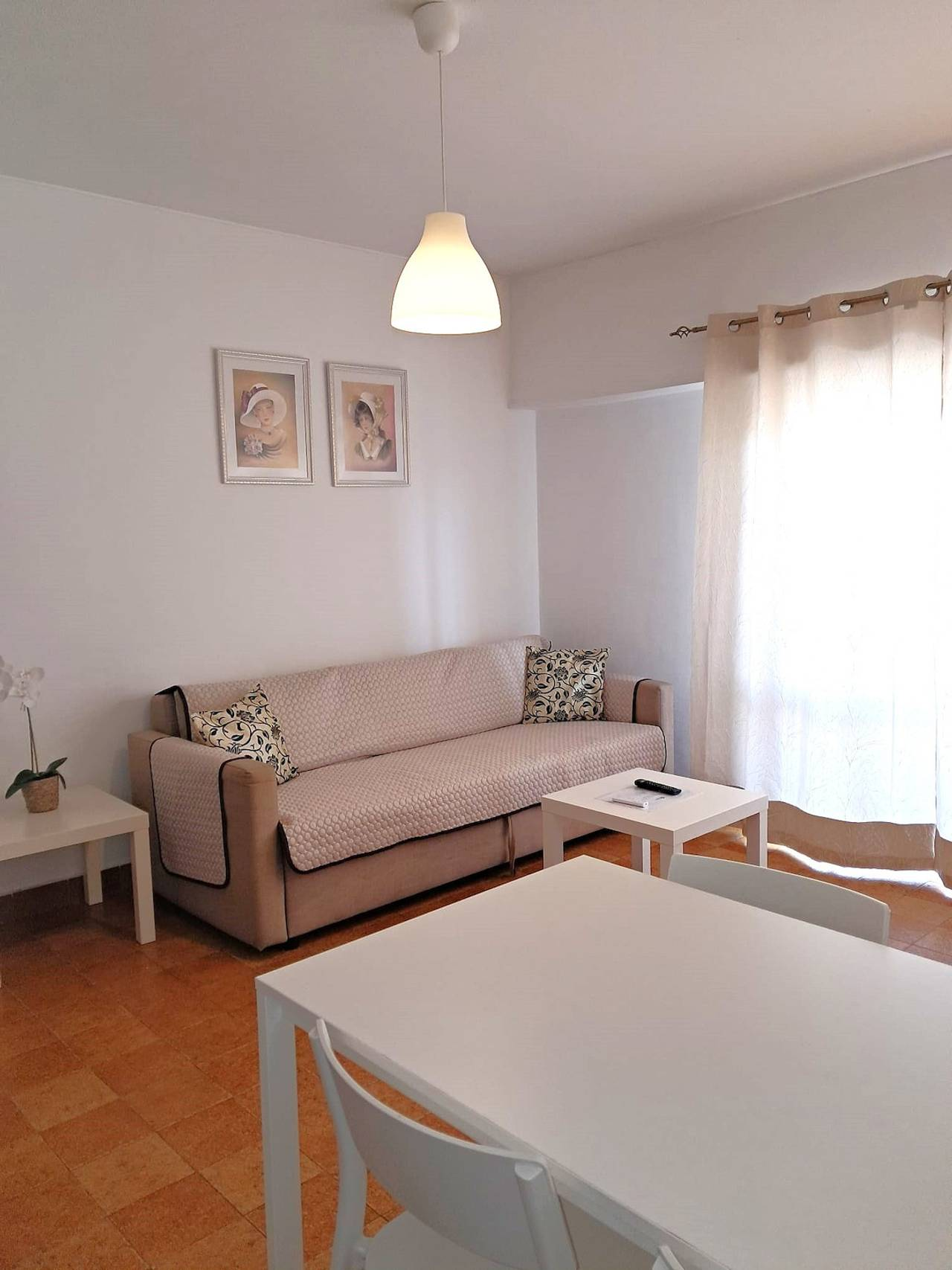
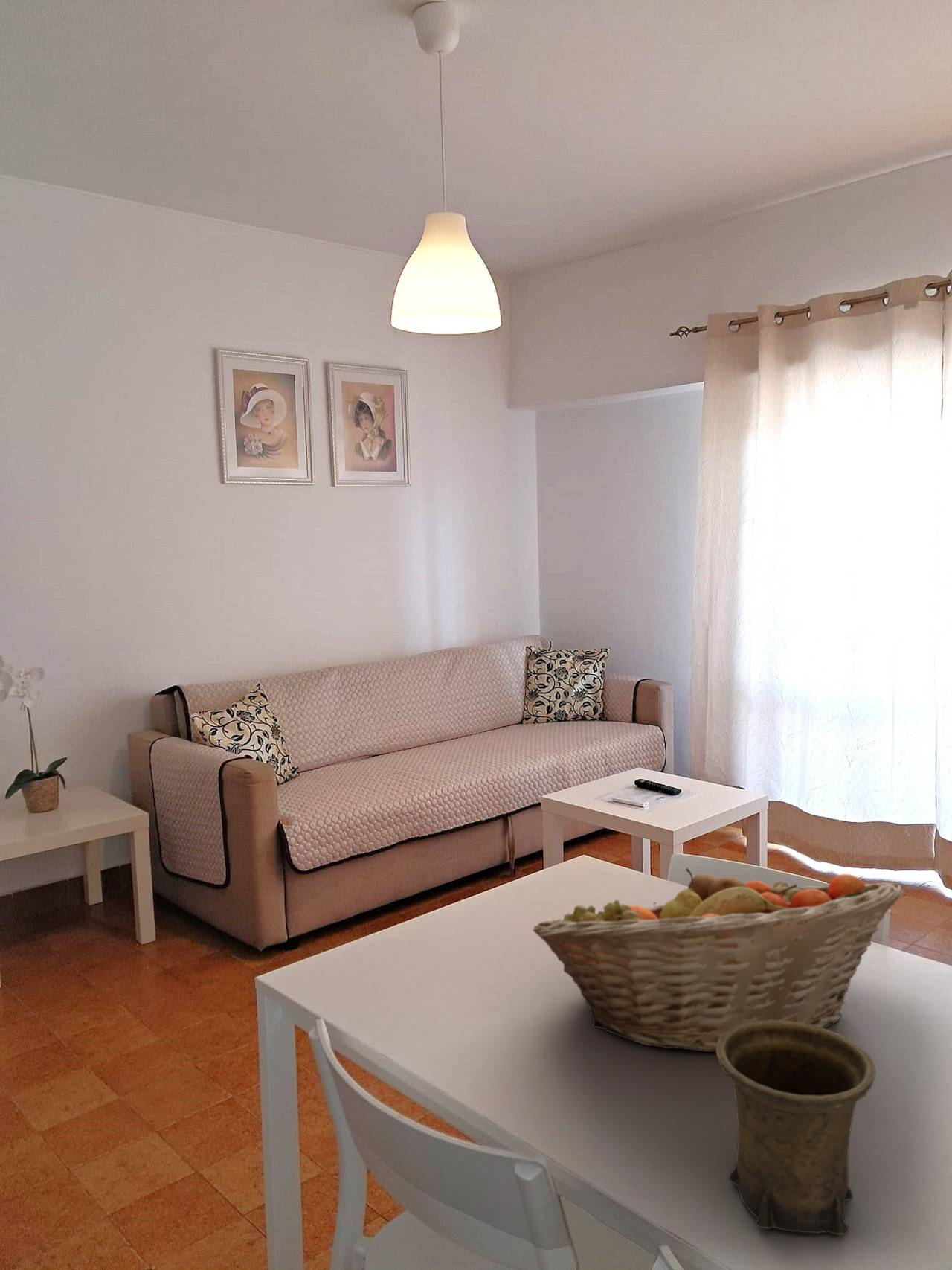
+ fruit basket (715, 937)
+ mug (791, 1127)
